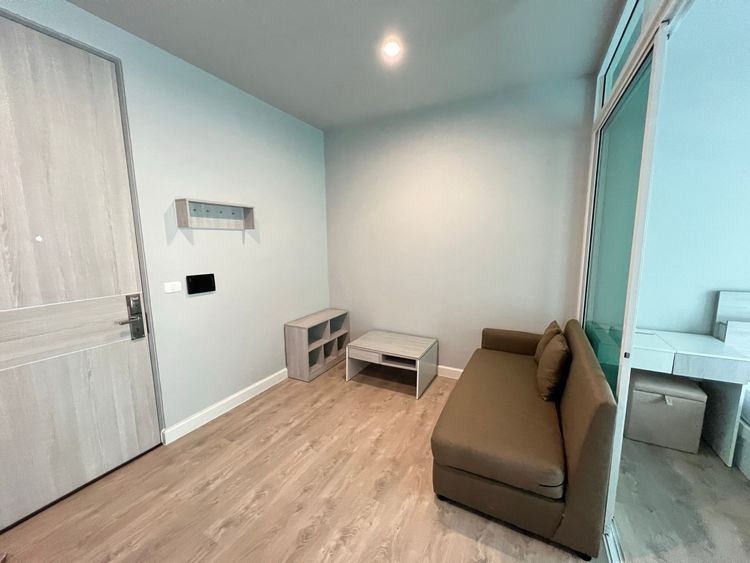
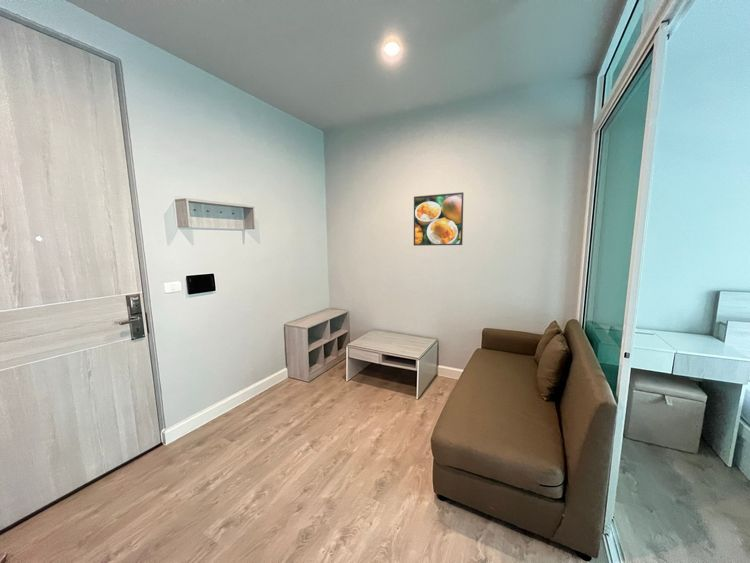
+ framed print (437, 220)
